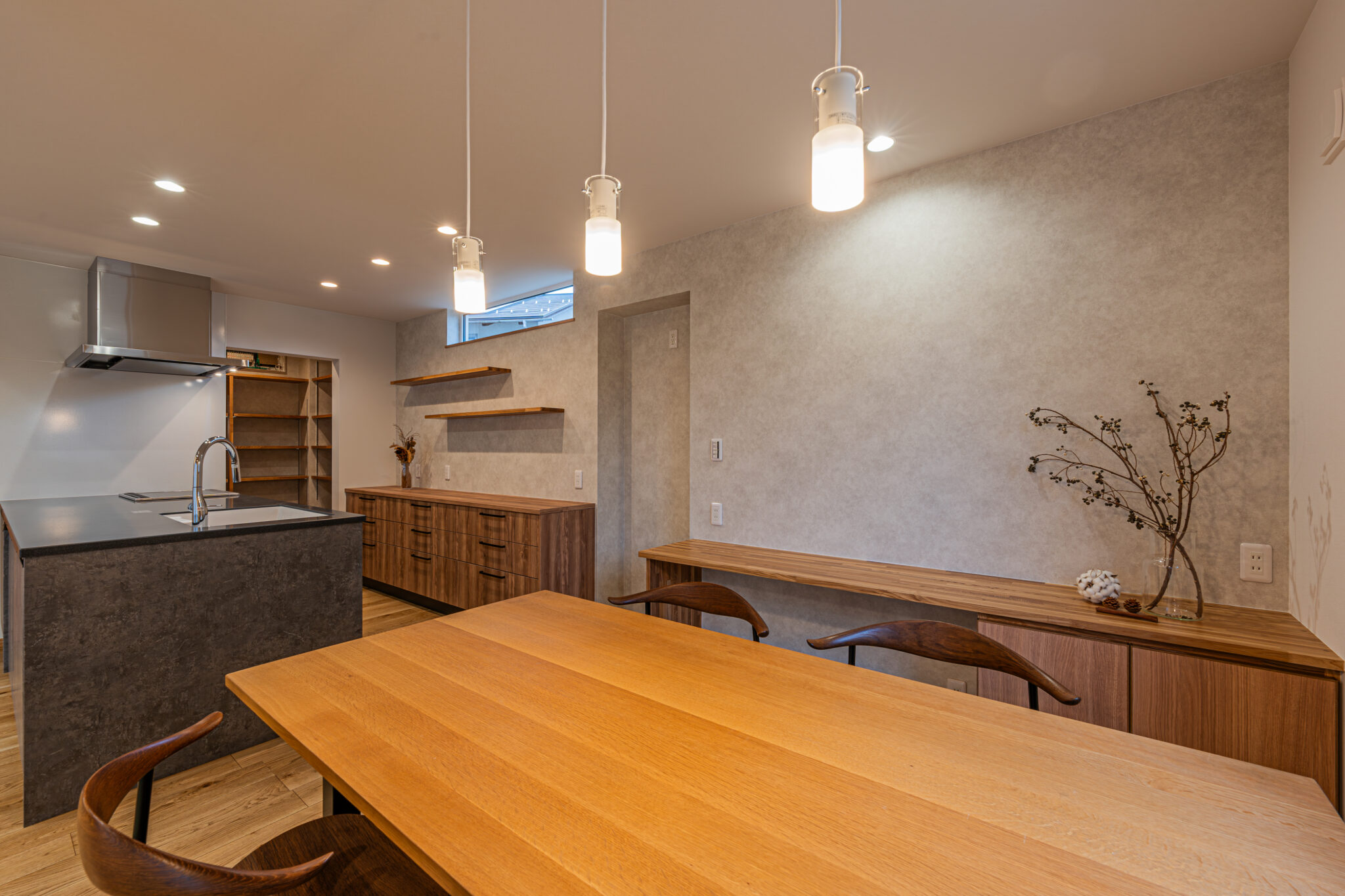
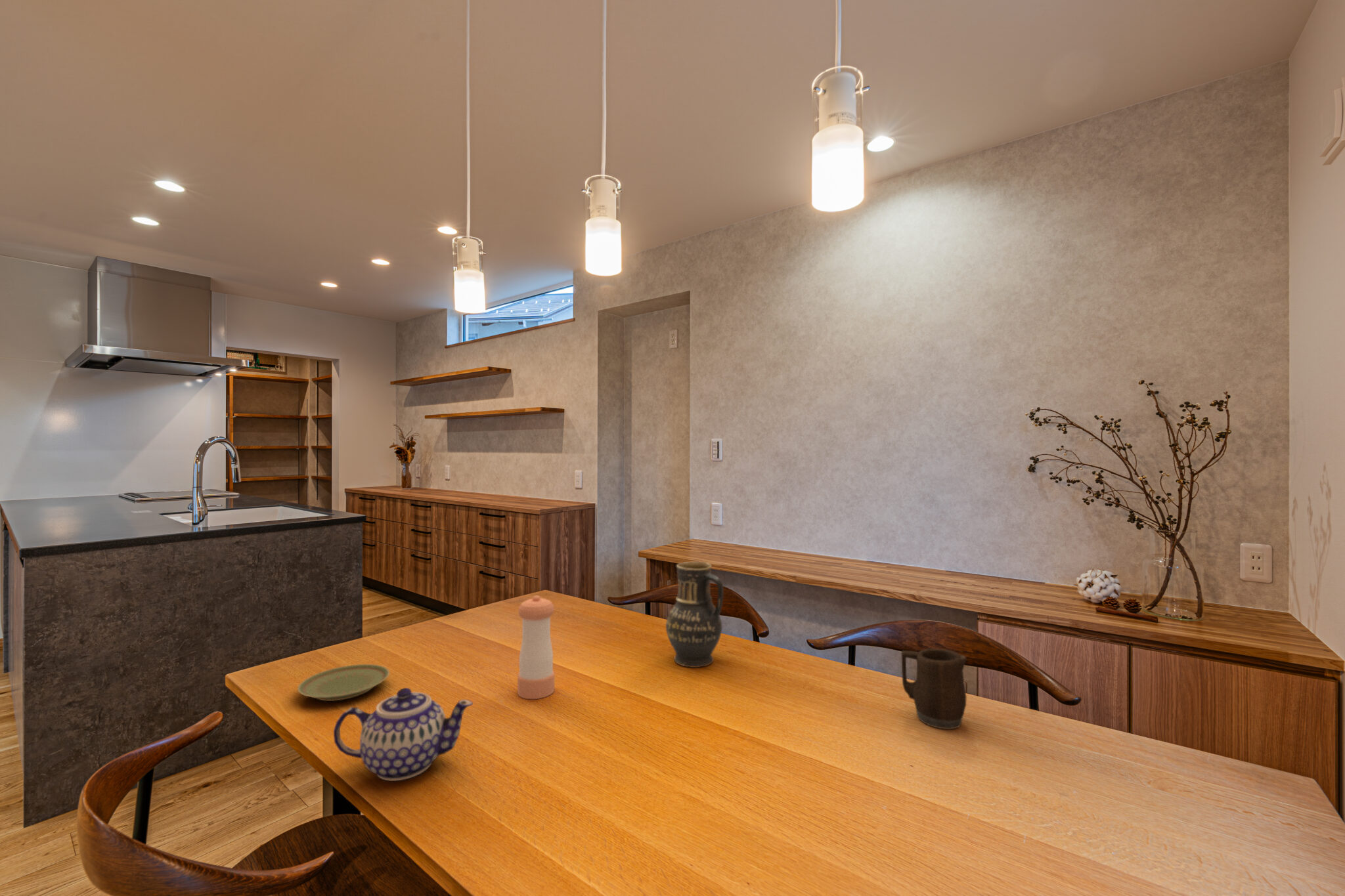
+ pepper shaker (536, 643)
+ mug (933, 685)
+ vase (694, 612)
+ teapot (405, 727)
+ plate (345, 684)
